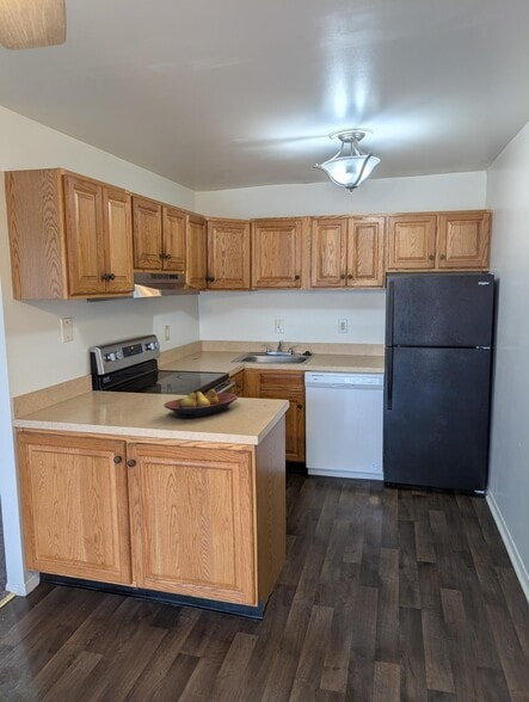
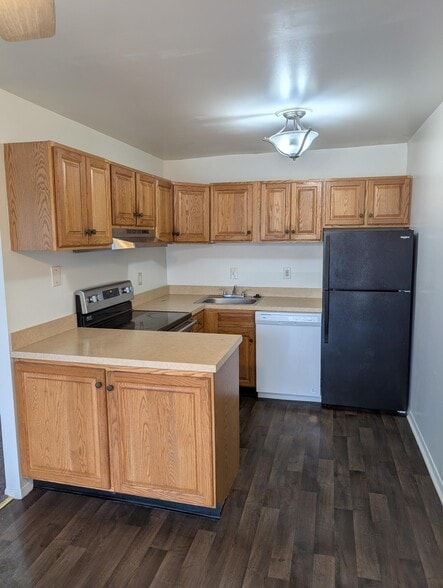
- fruit bowl (202, 401)
